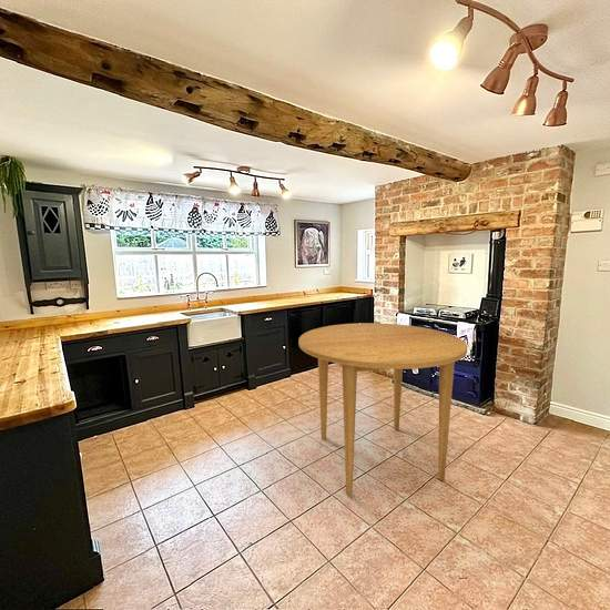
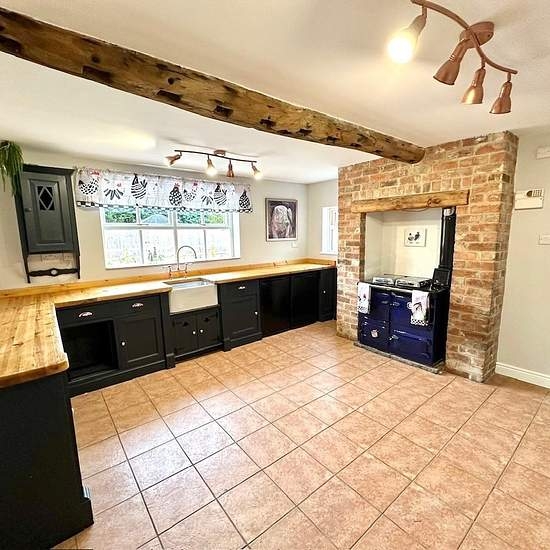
- dining table (394, 398)
